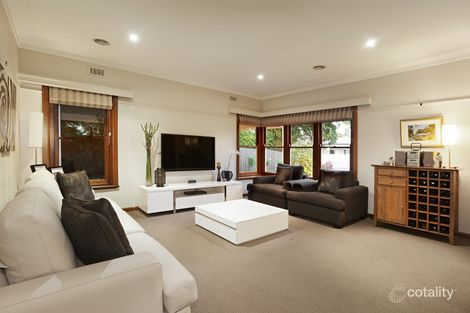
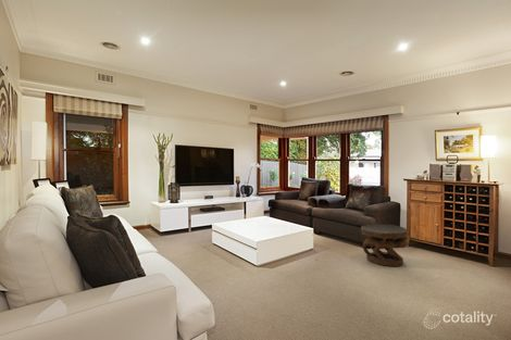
+ side table (384, 243)
